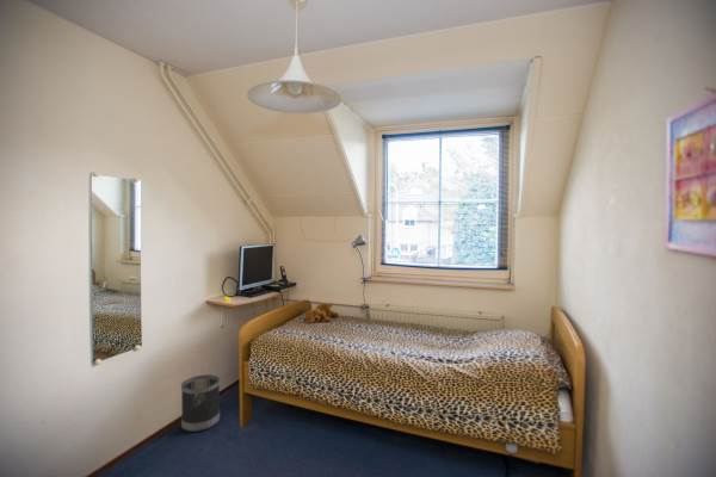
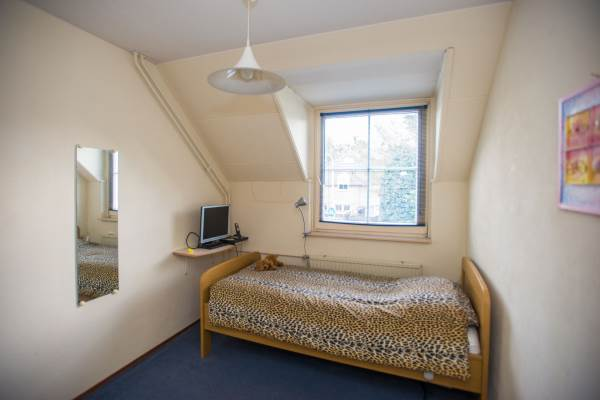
- wastebasket (200, 401)
